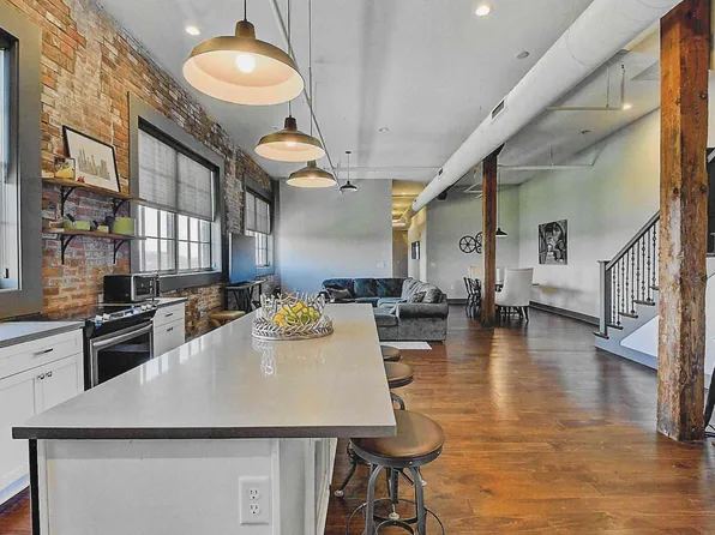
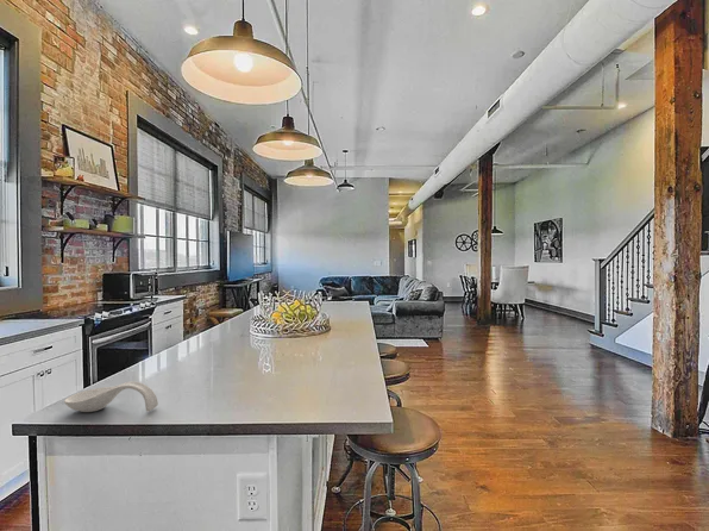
+ spoon rest (112, 395)
